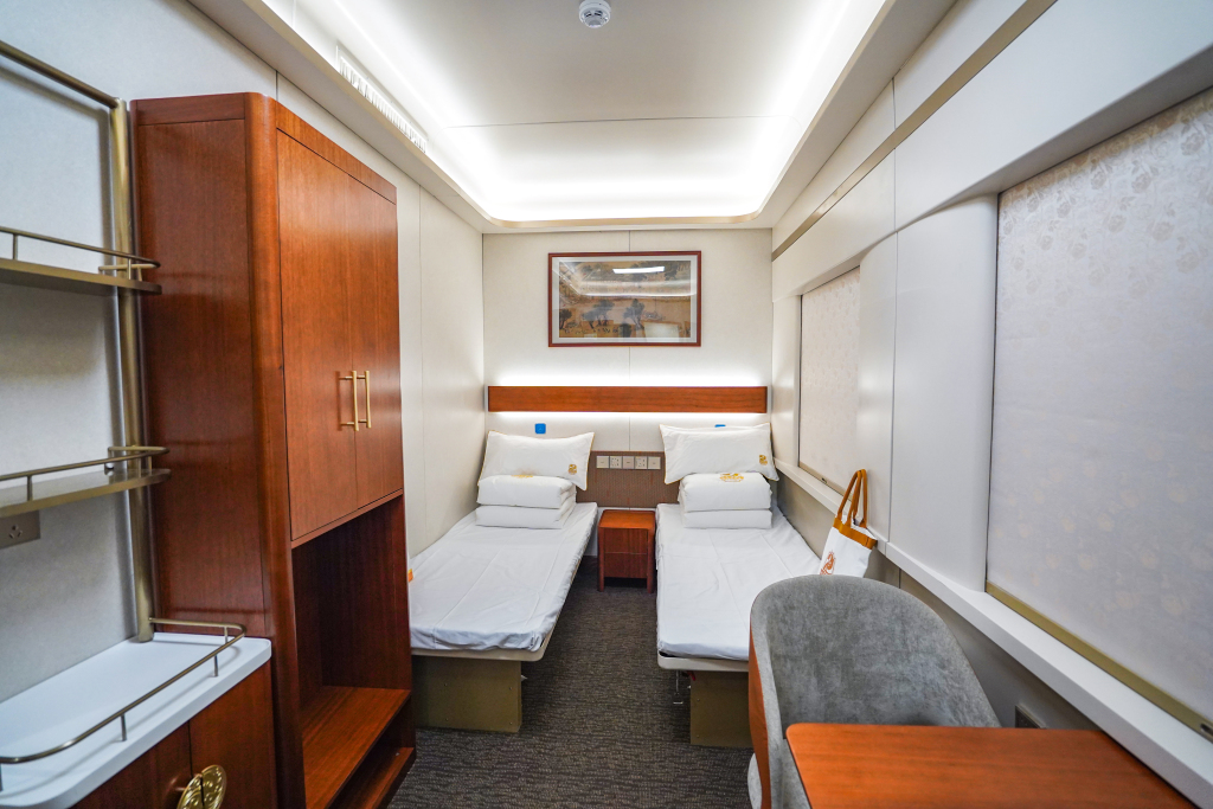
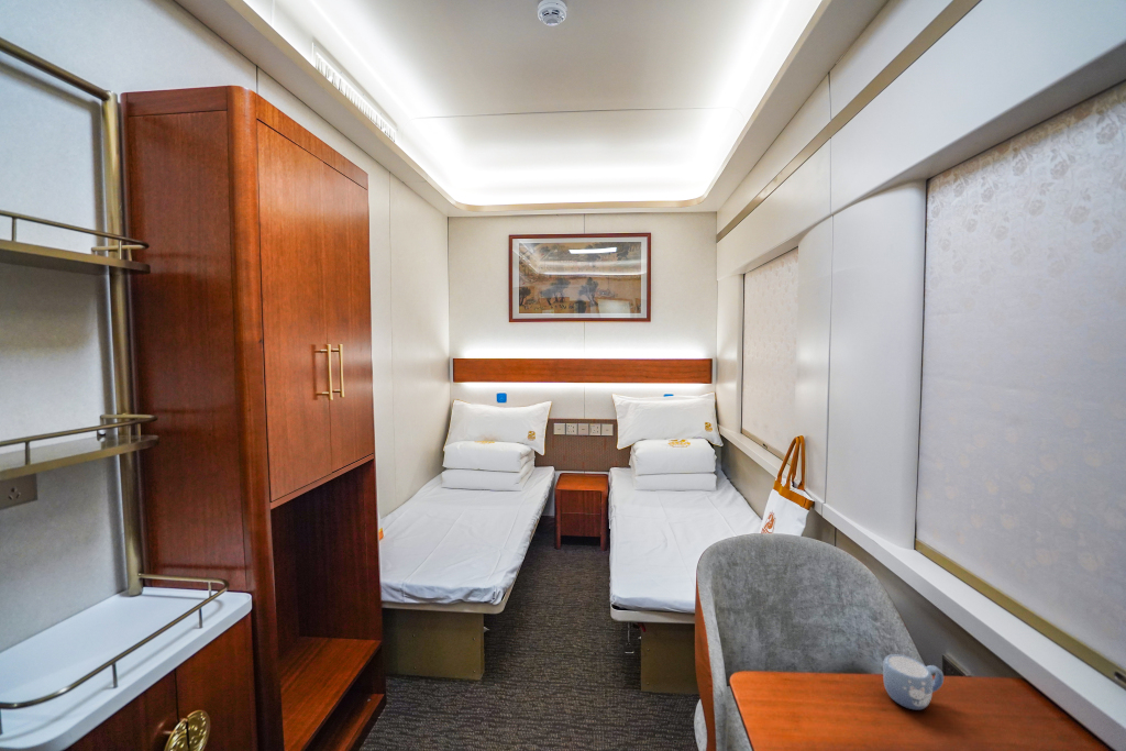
+ mug (915, 682)
